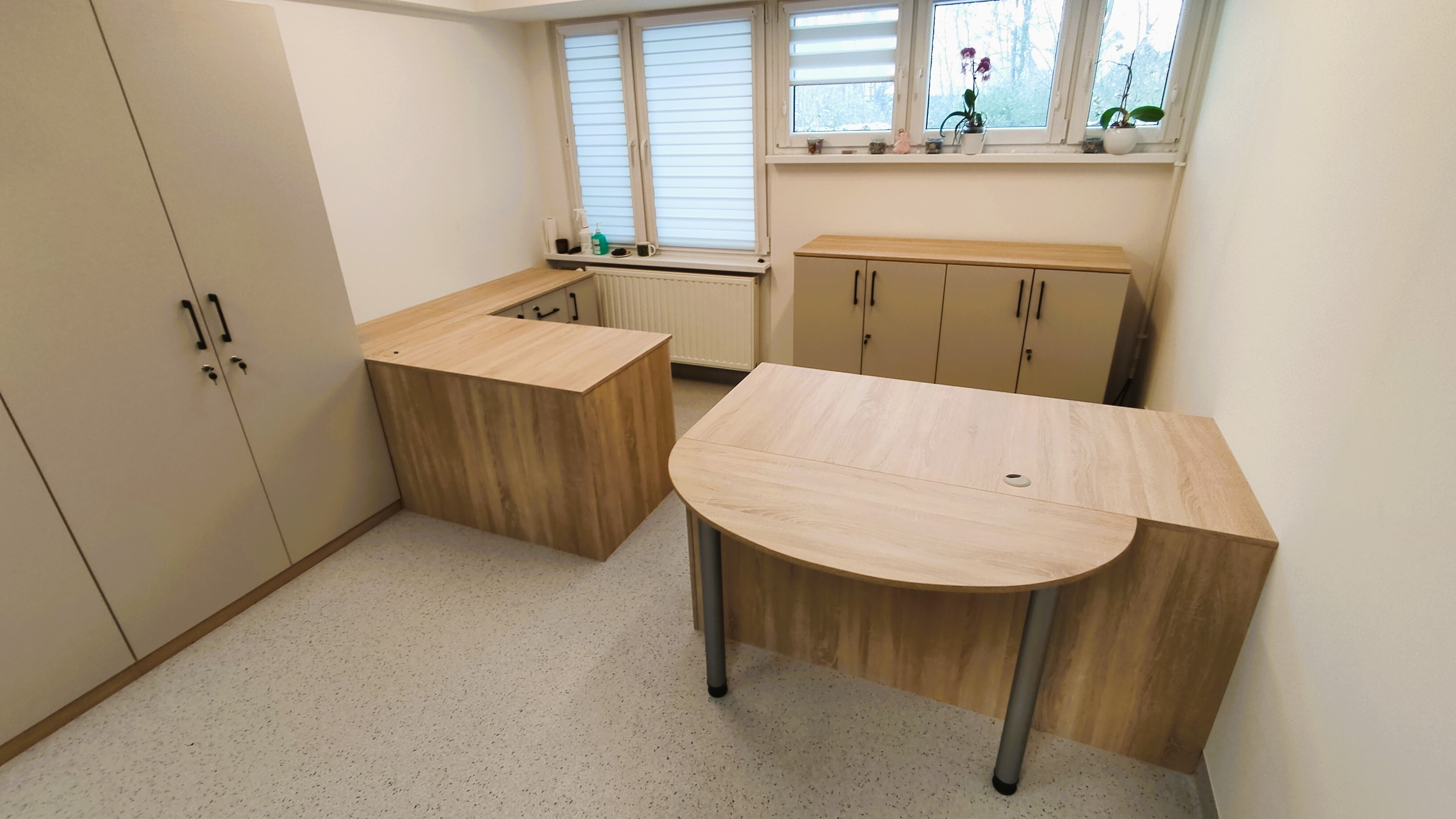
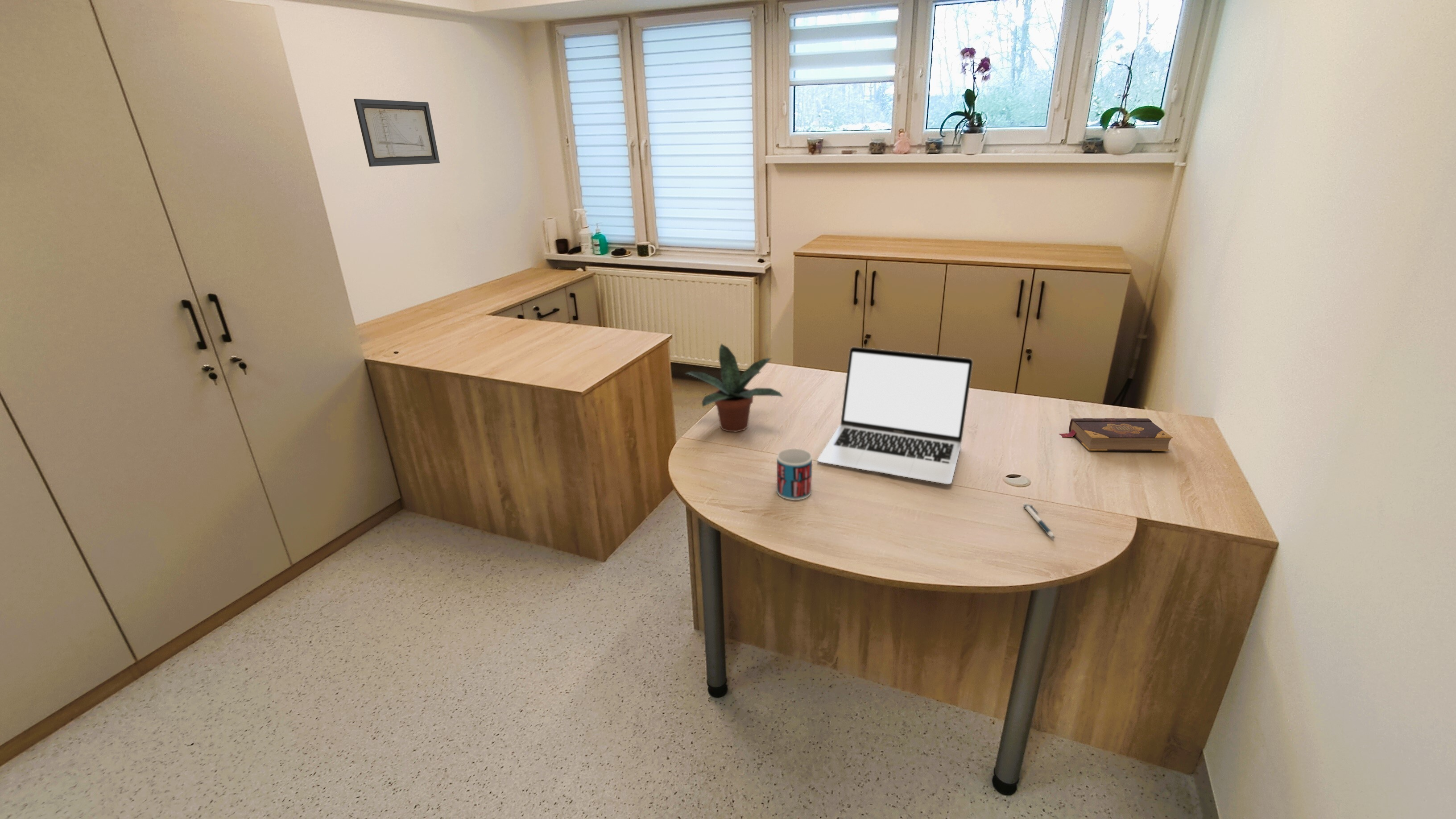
+ mug (794, 471)
+ pen (1040, 520)
+ potted plant (733, 389)
+ wall art (400, 133)
+ laptop (896, 410)
+ book (1112, 434)
